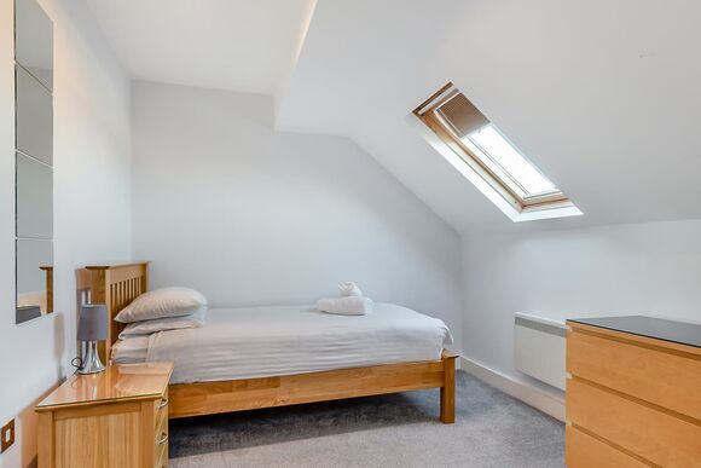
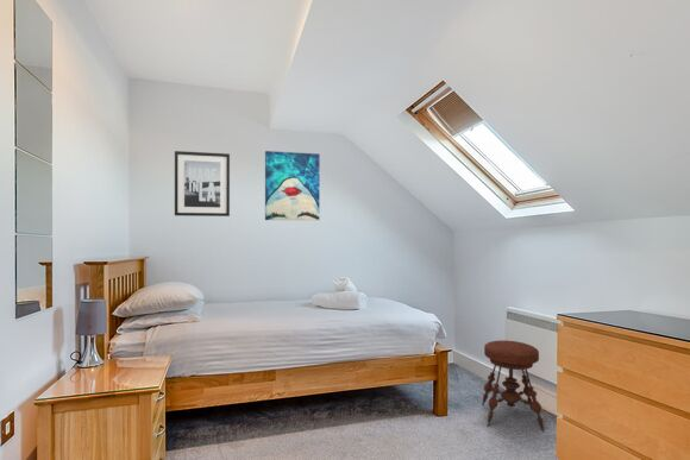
+ wall art (202, 184)
+ wall art (293, 185)
+ stool (510, 380)
